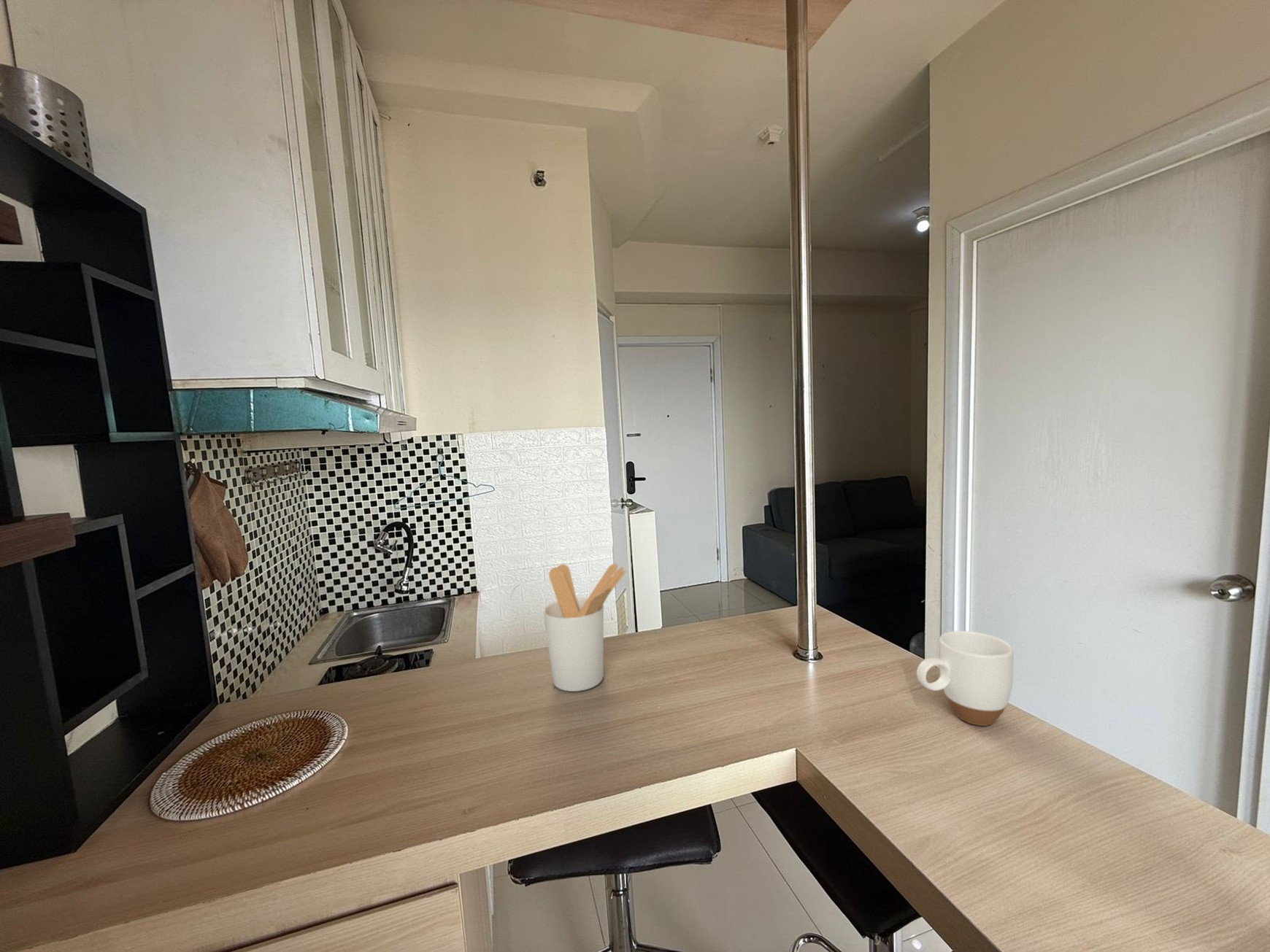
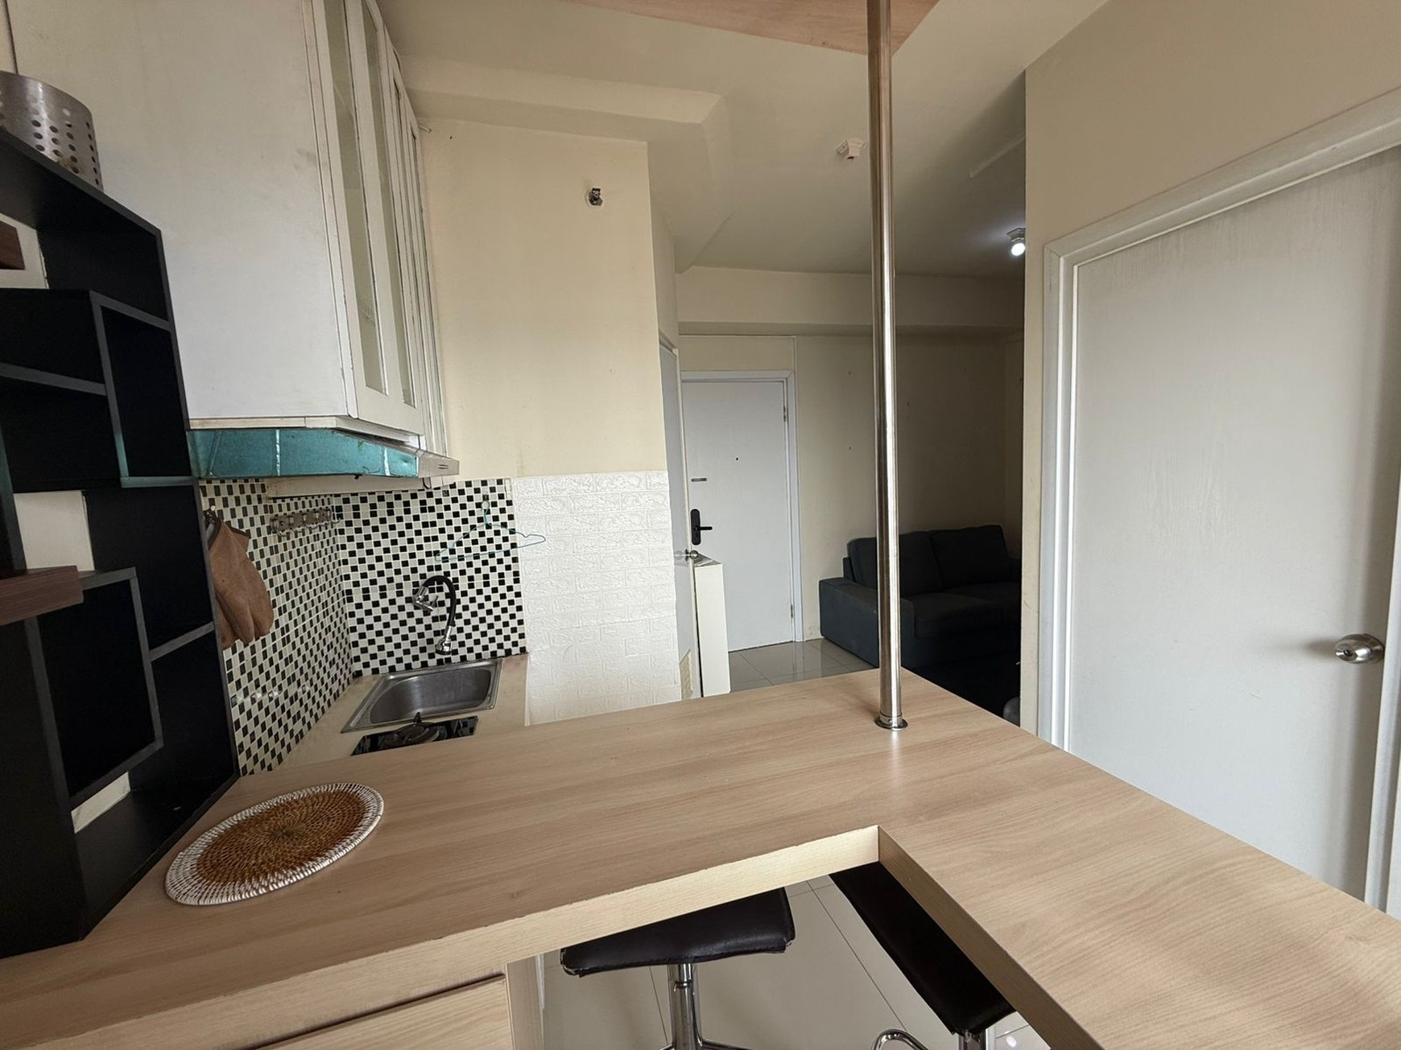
- utensil holder (588, 622)
- mug (961, 681)
